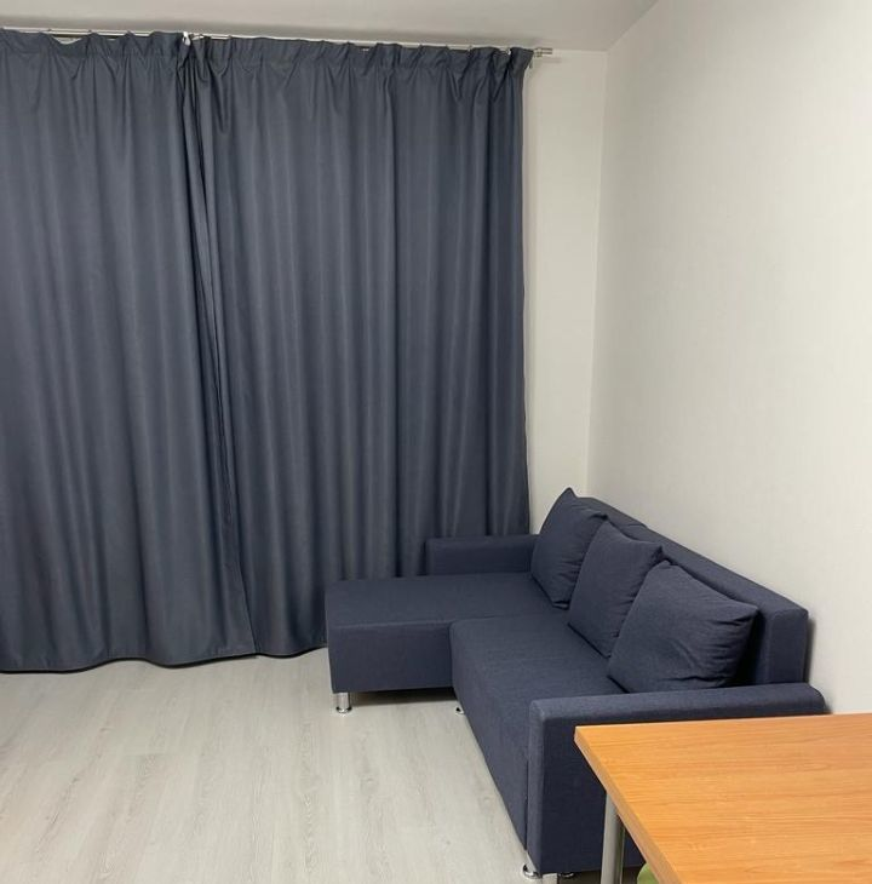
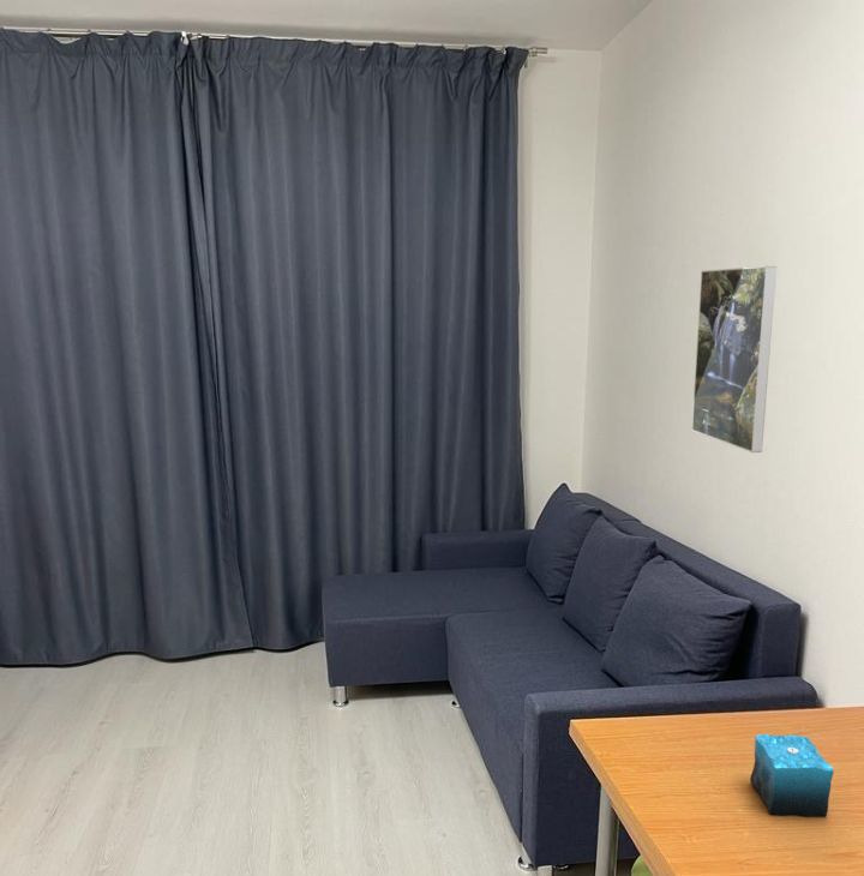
+ candle (791, 763)
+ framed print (730, 356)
